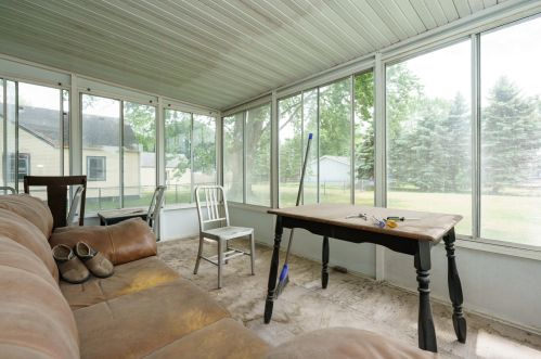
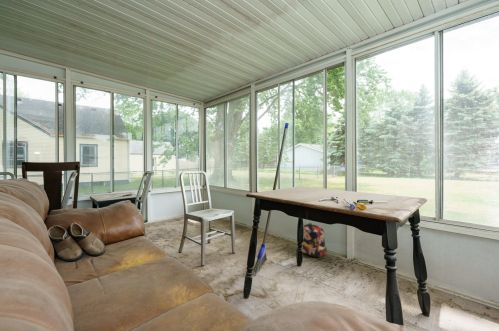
+ backpack (312, 238)
